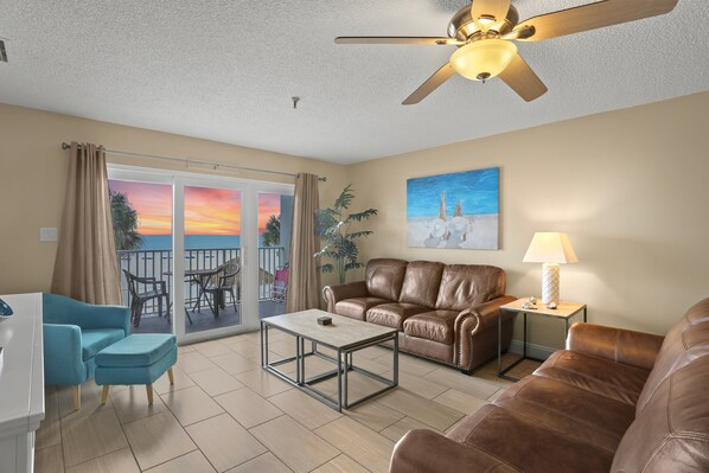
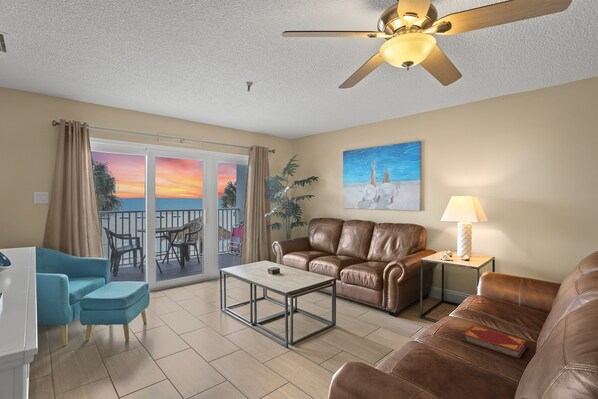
+ hardback book (493, 340)
